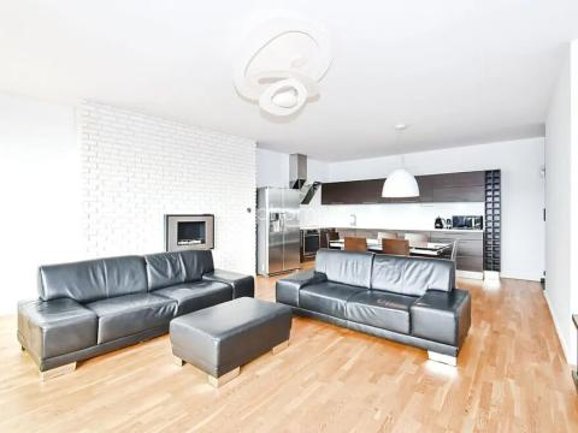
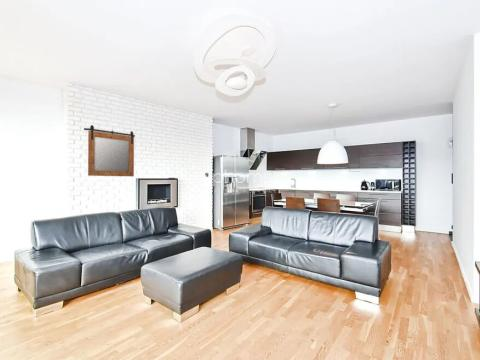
+ mirror (111, 152)
